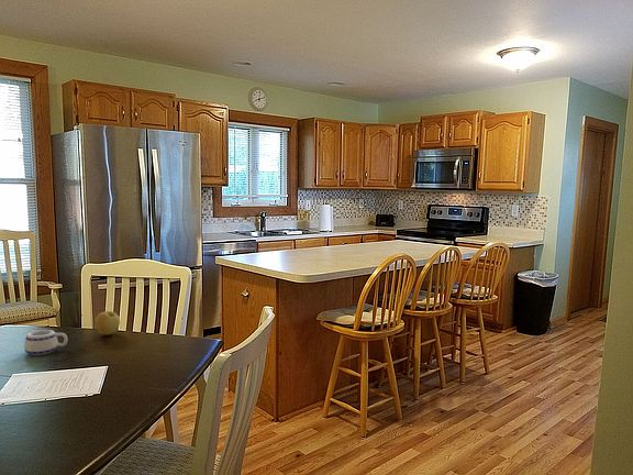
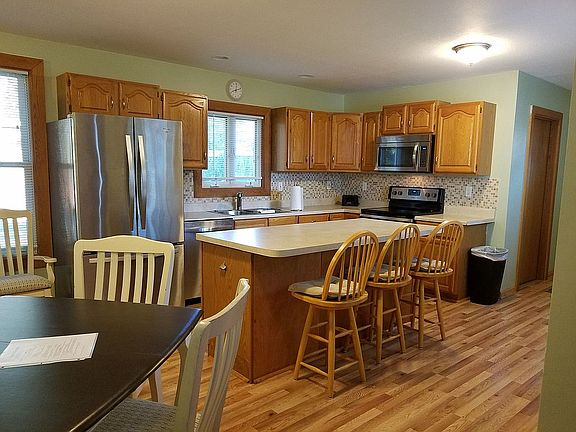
- mug (46, 341)
- apple (108, 322)
